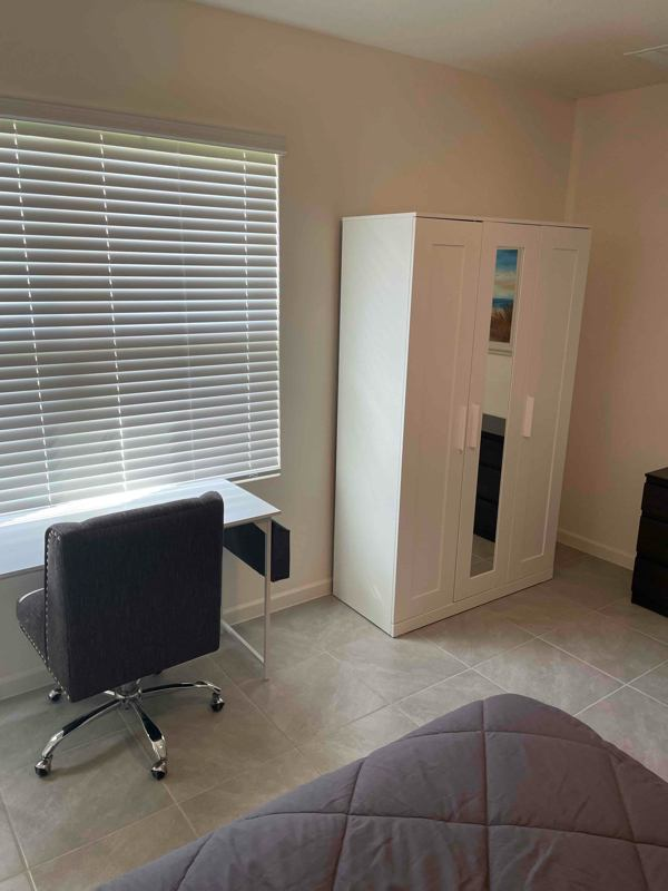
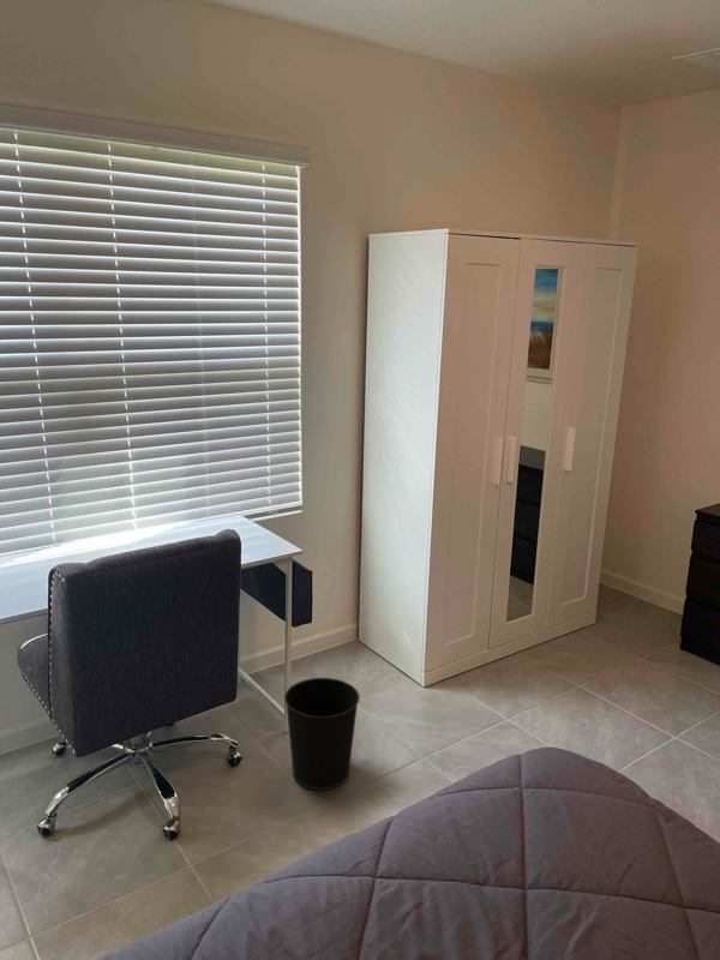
+ wastebasket (320, 734)
